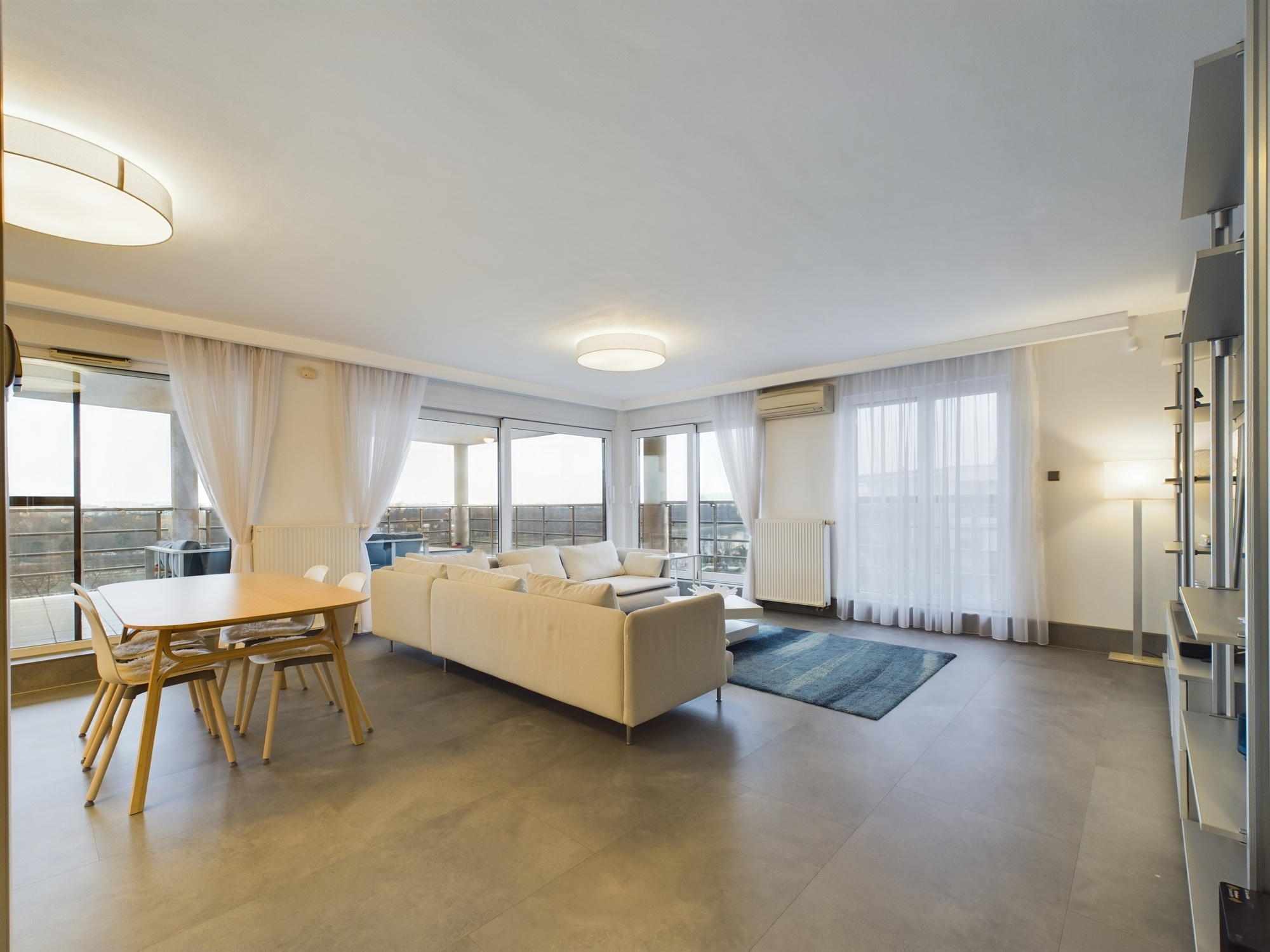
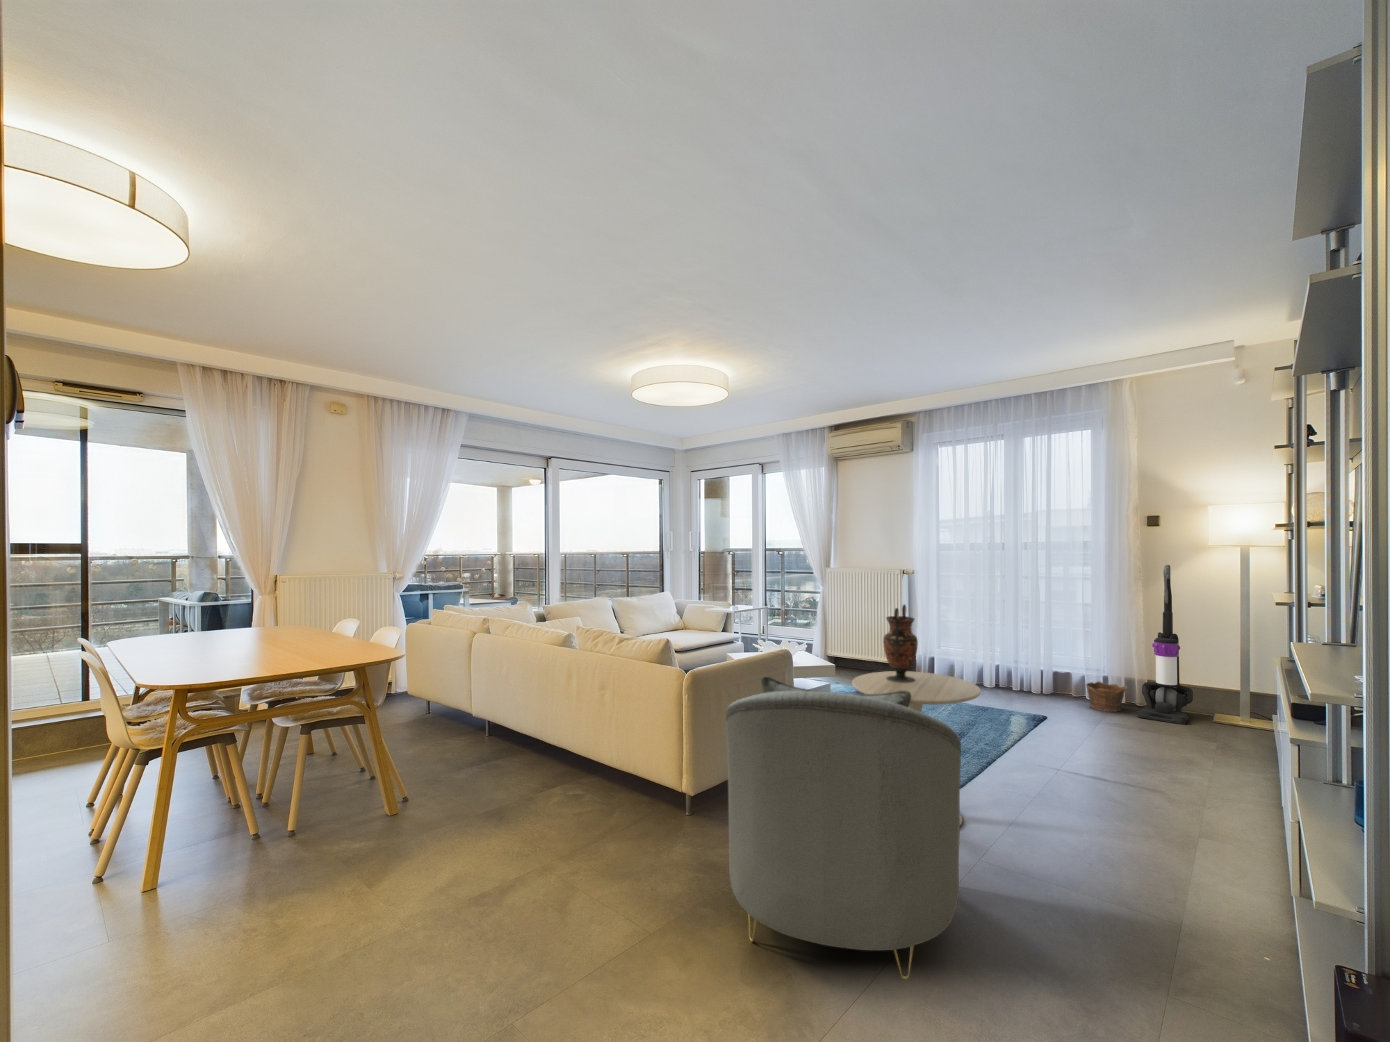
+ vacuum cleaner (1165, 640)
+ side table (920, 713)
+ vase (900, 641)
+ armchair (839, 795)
+ clay pot (1105, 691)
